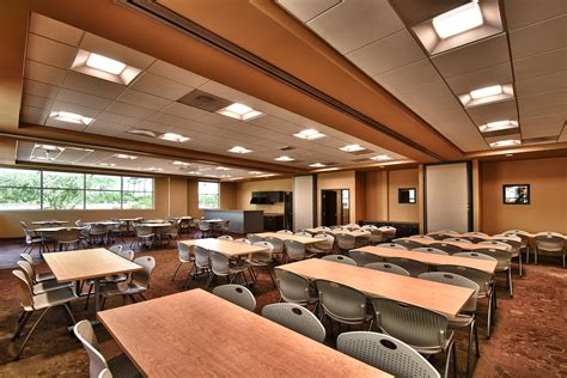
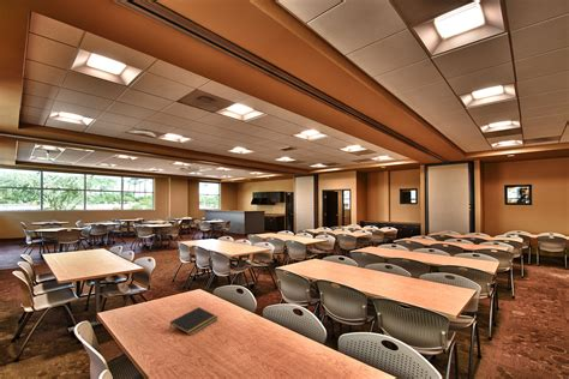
+ notepad (194, 319)
